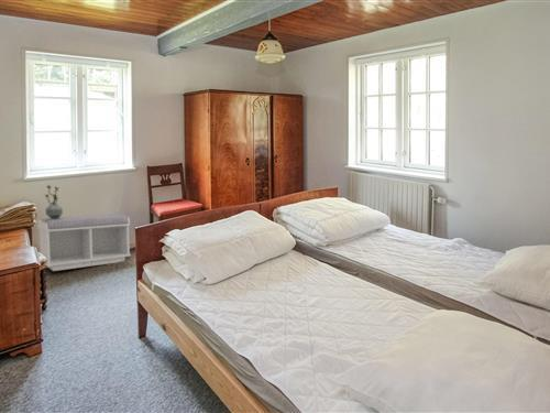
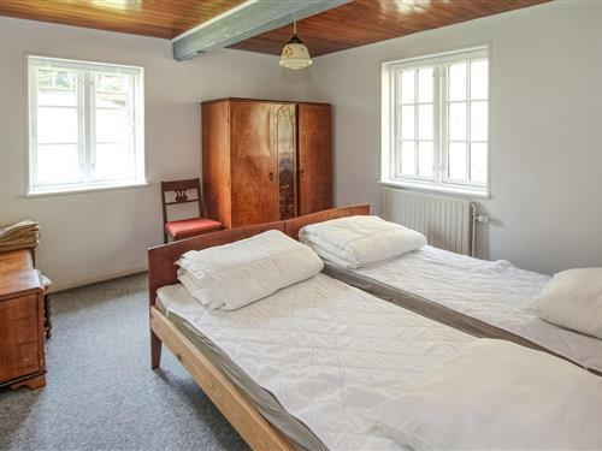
- potted plant (53, 202)
- bench (86, 239)
